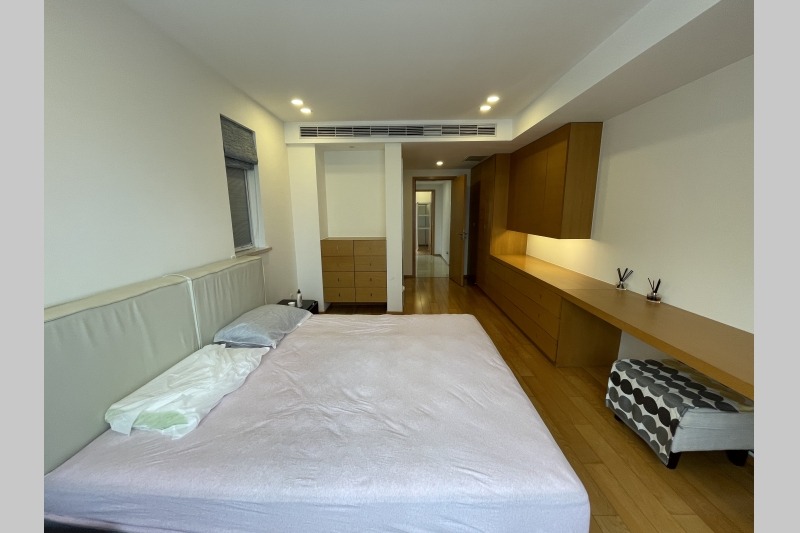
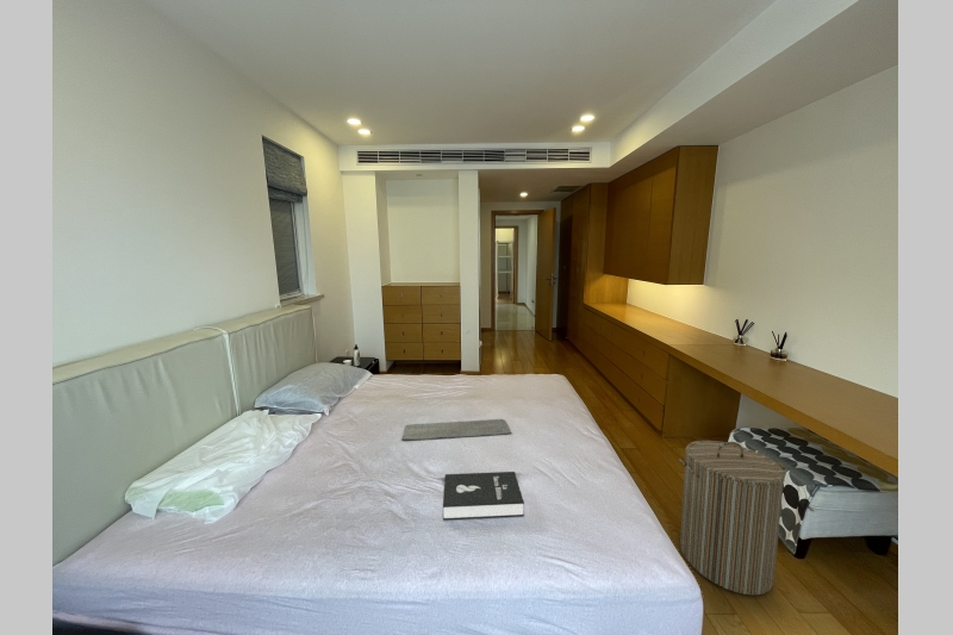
+ bath mat (456, 428)
+ laundry hamper (728, 502)
+ booklet (481, 493)
